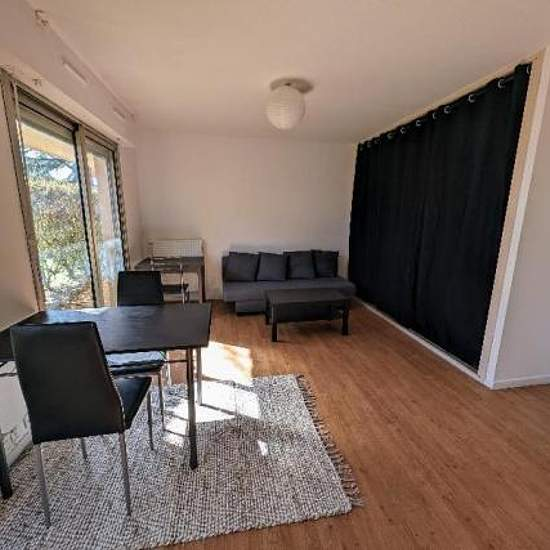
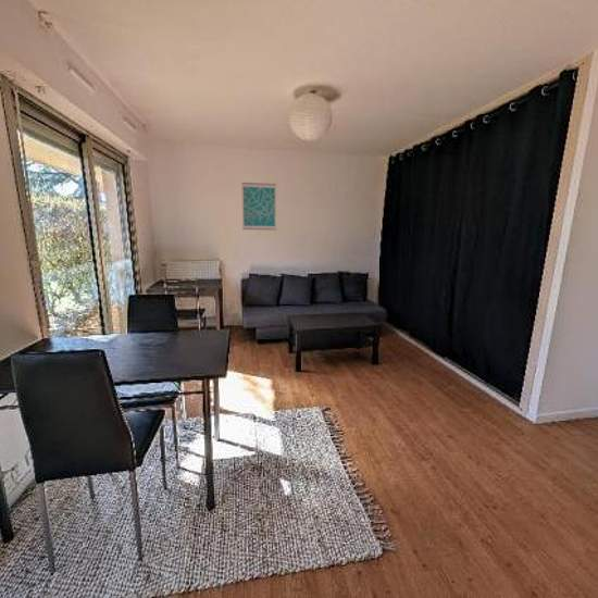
+ wall art (259, 207)
